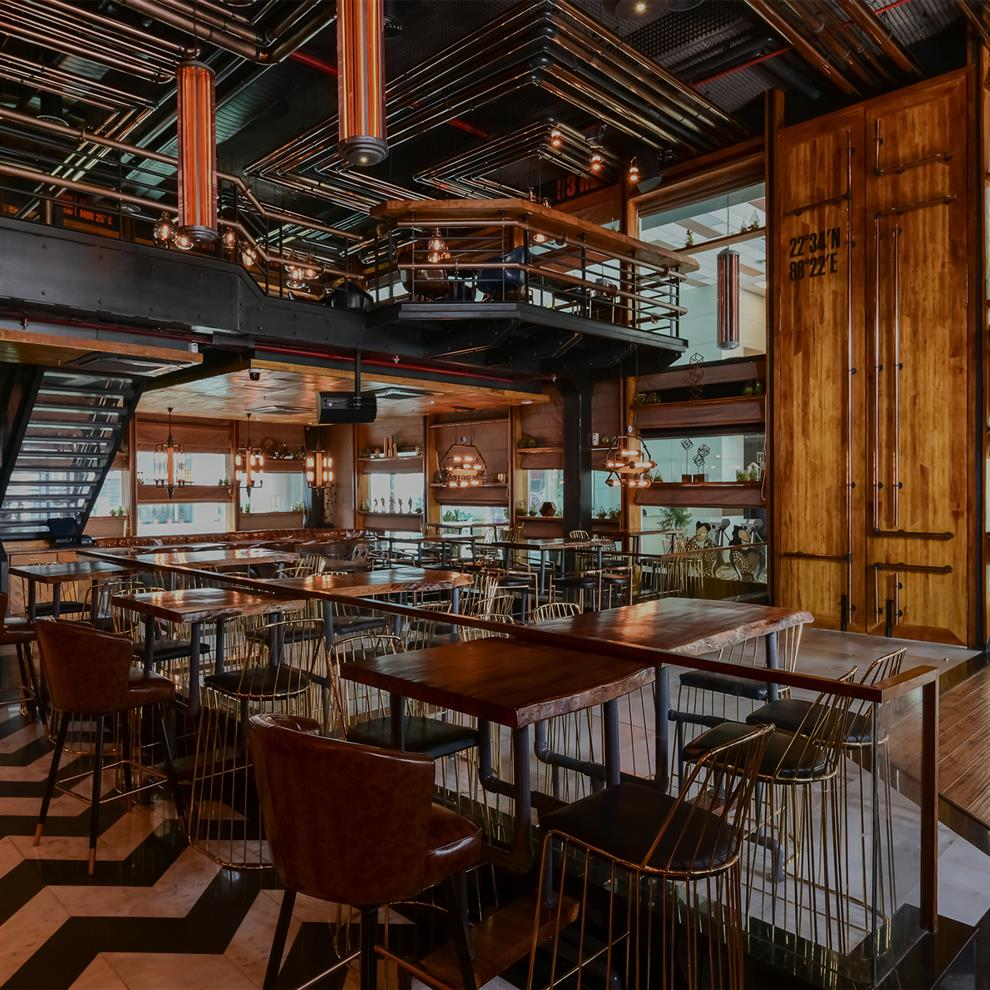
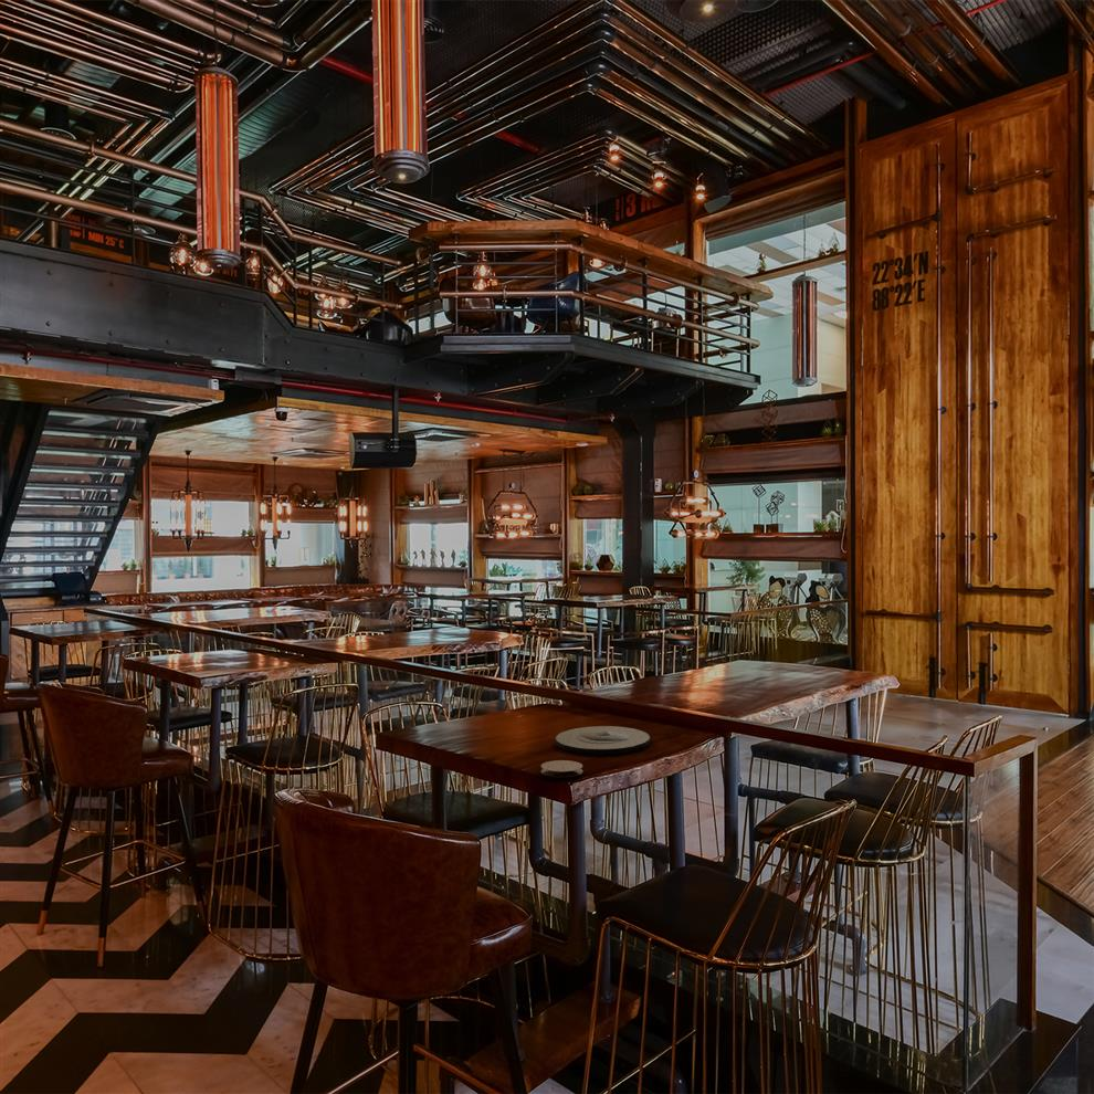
+ plate (602, 736)
+ coaster (561, 768)
